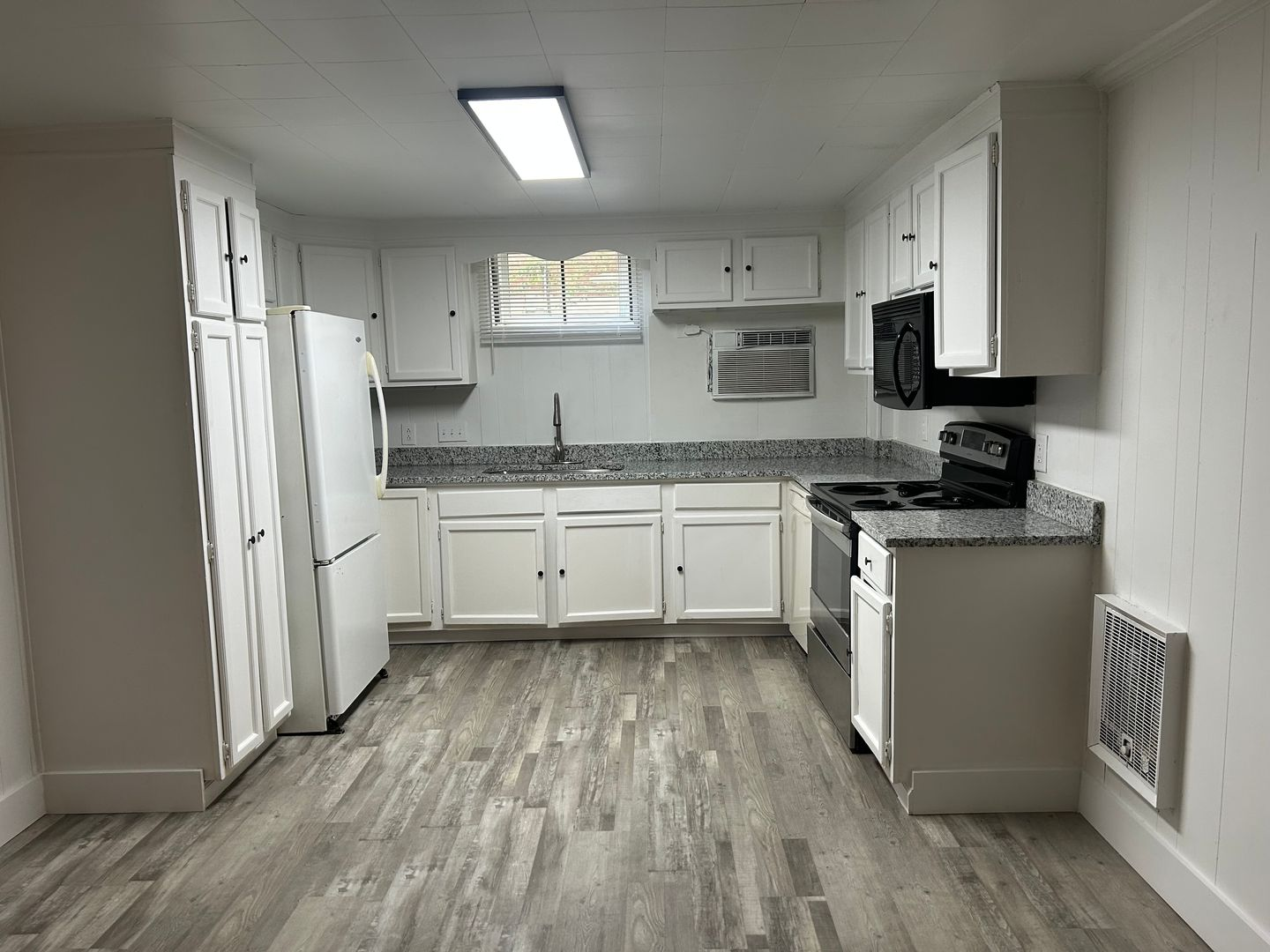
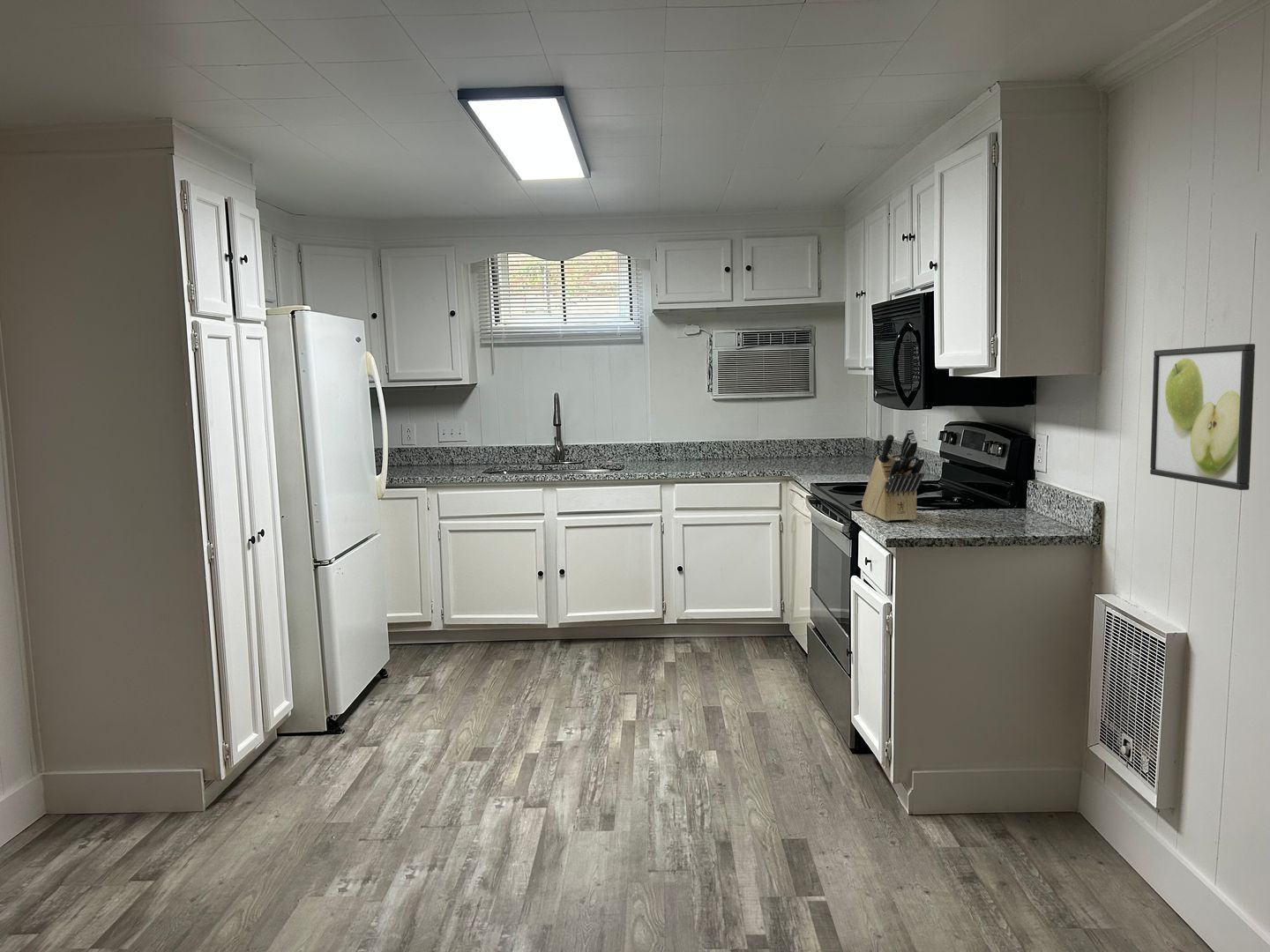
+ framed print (1198, 414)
+ knife block (892, 472)
